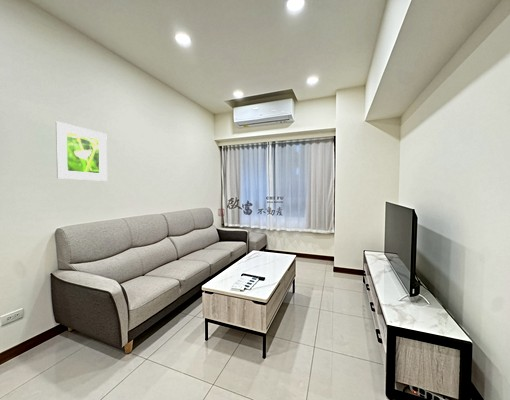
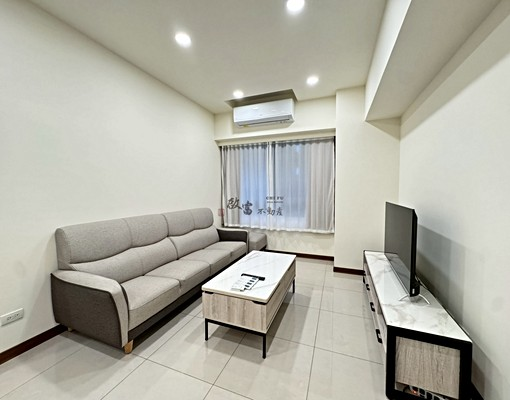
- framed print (83, 154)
